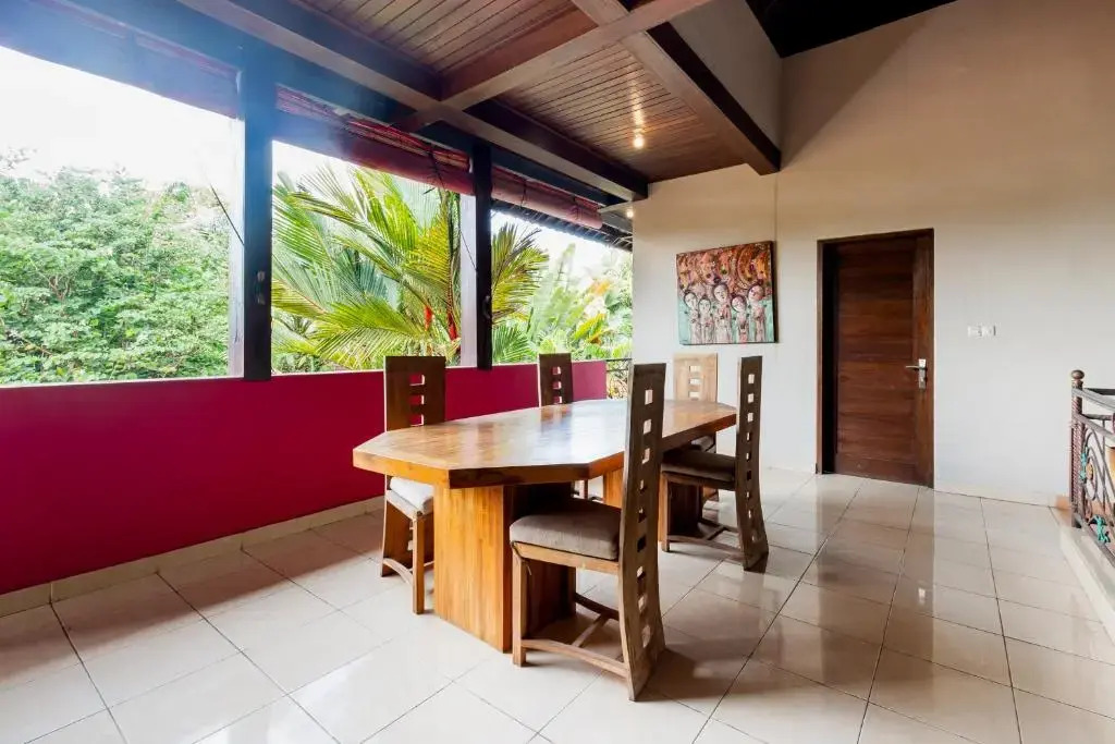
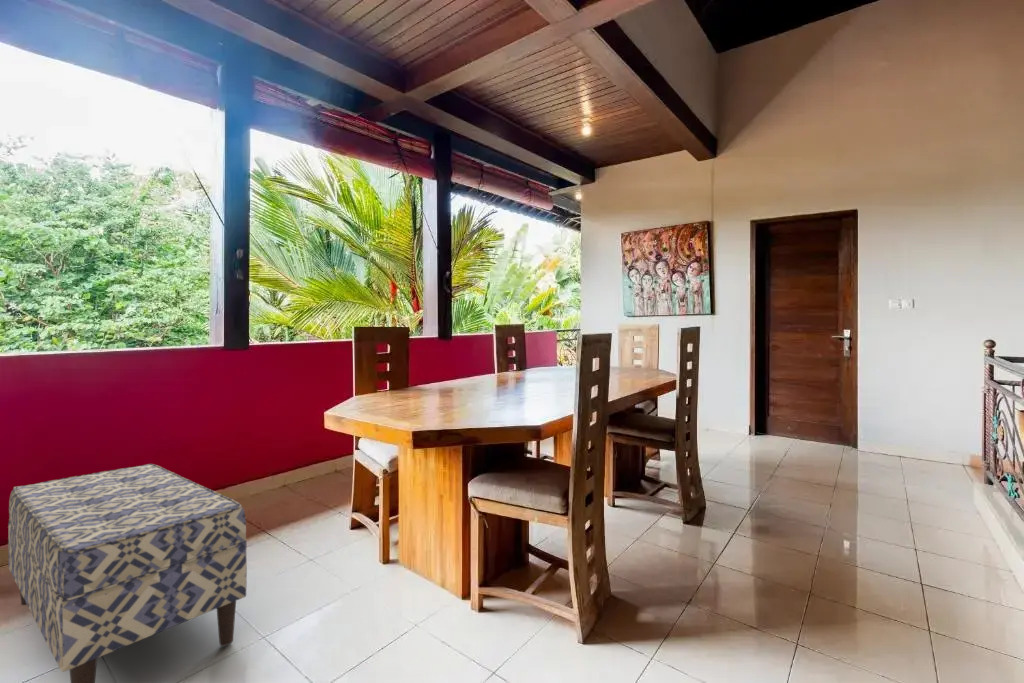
+ bench (120, 558)
